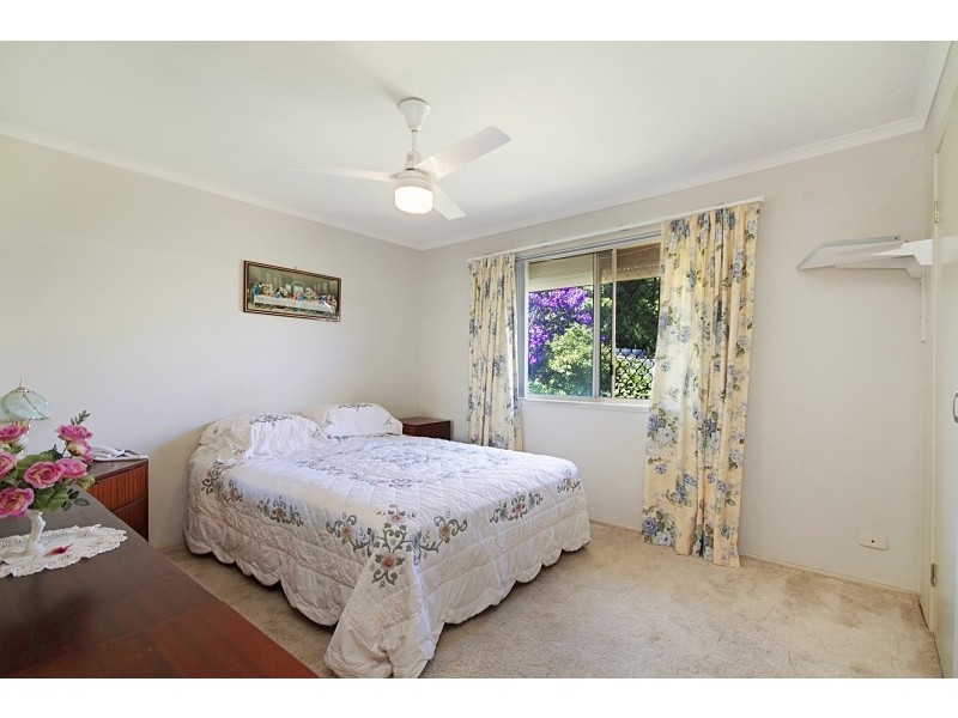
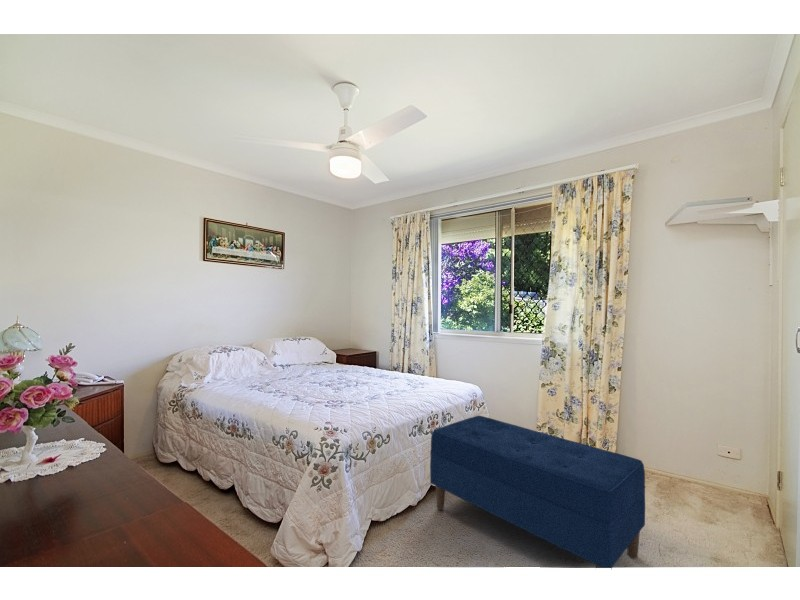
+ bench (526, 486)
